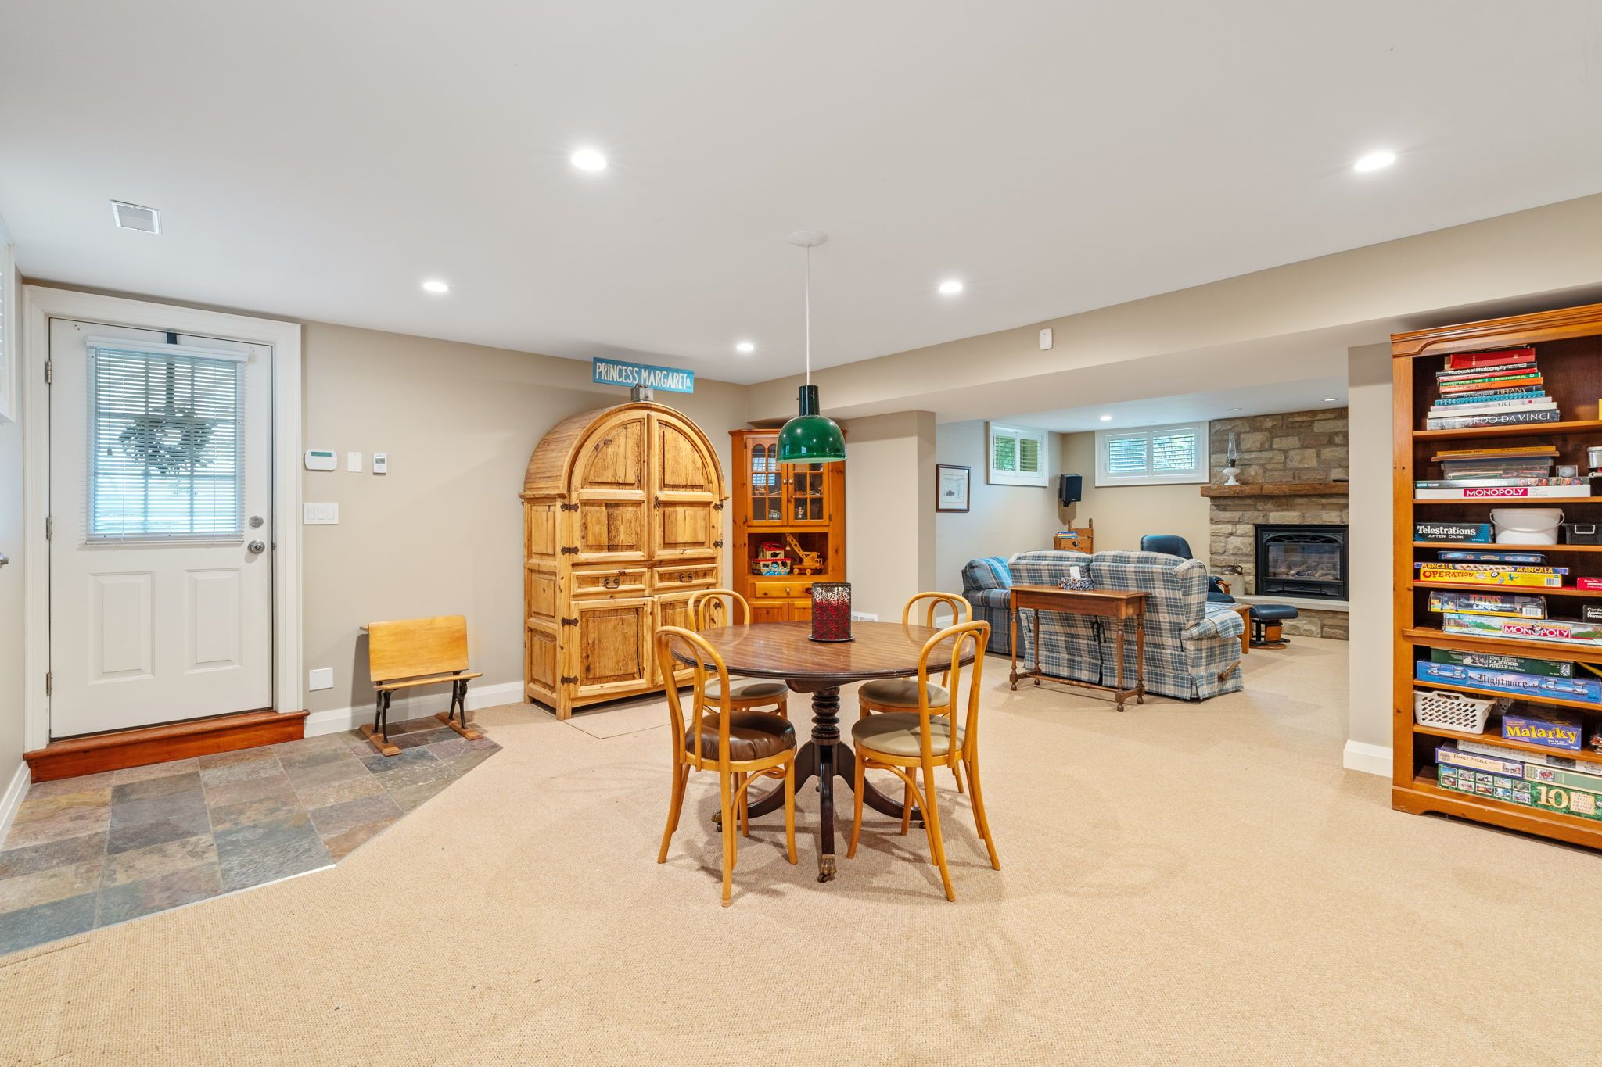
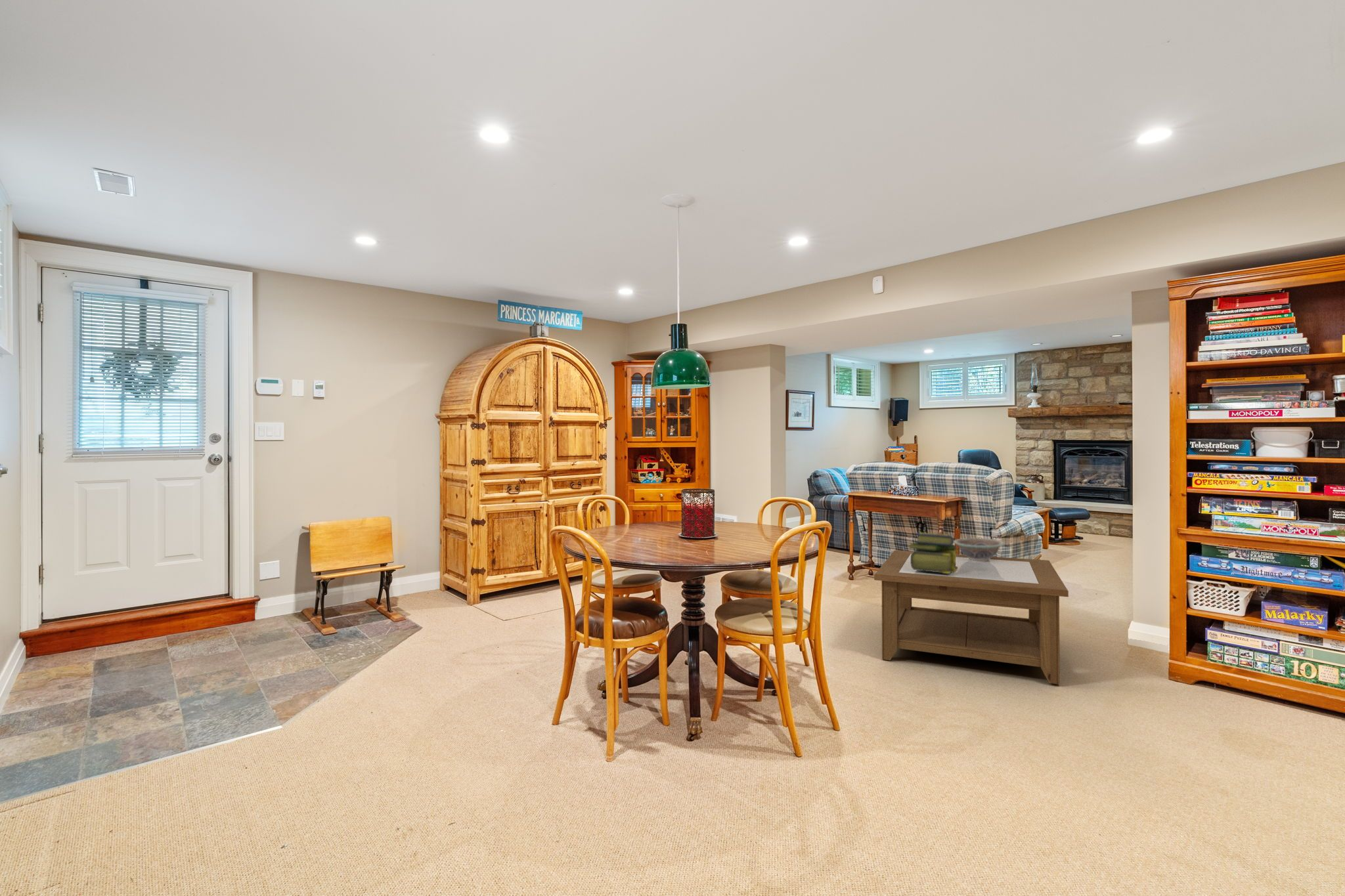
+ decorative bowl (979, 549)
+ stack of books (933, 550)
+ coffee table (967, 603)
